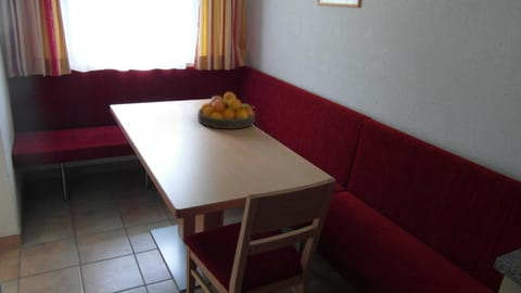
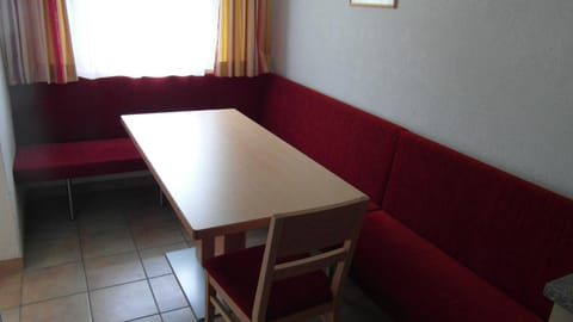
- fruit bowl (226, 107)
